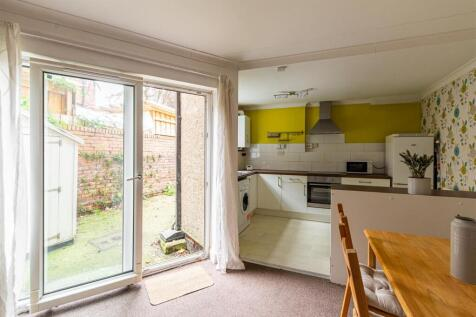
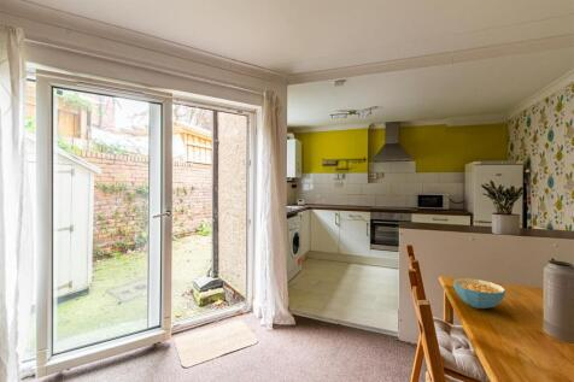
+ cereal bowl (478, 295)
